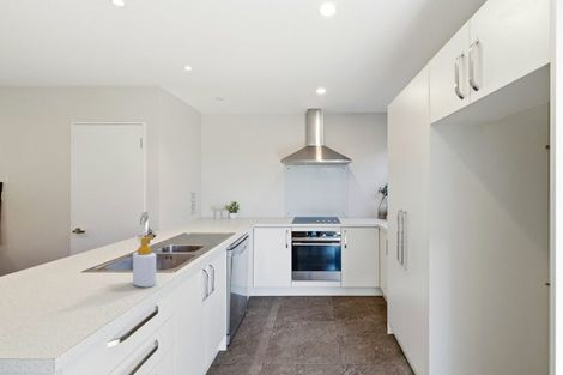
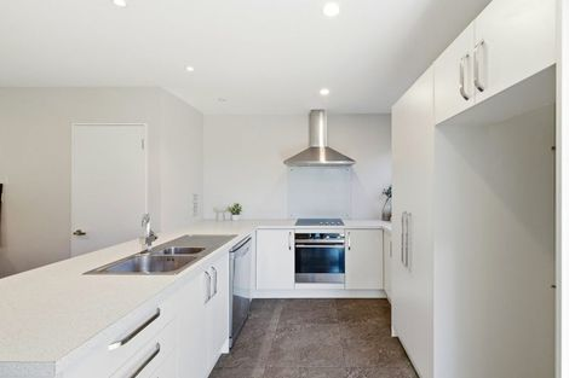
- soap bottle (144, 260)
